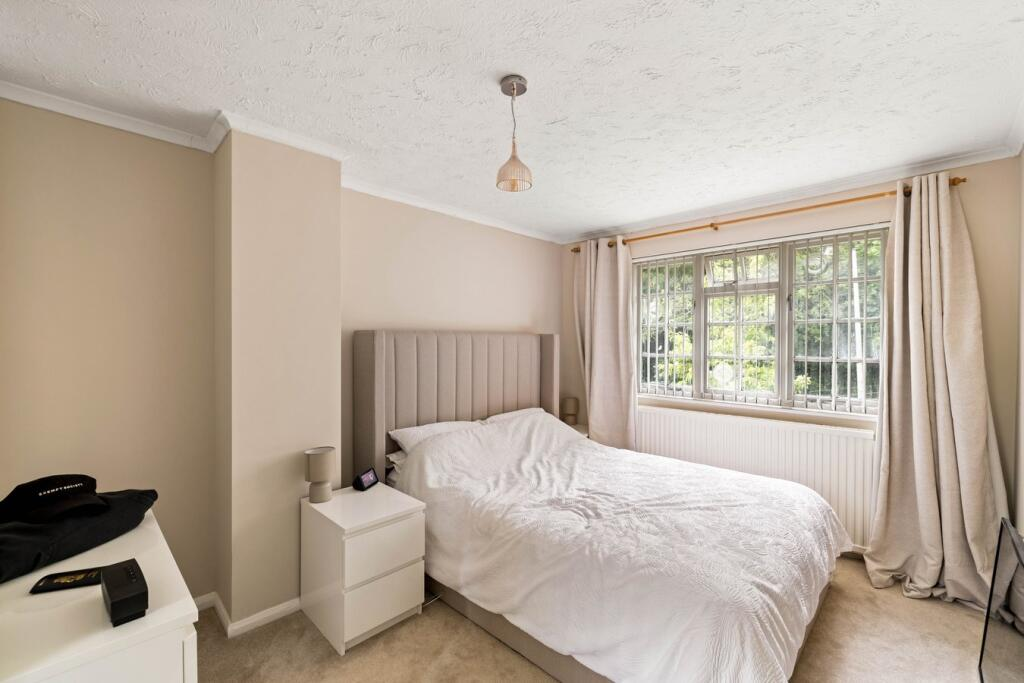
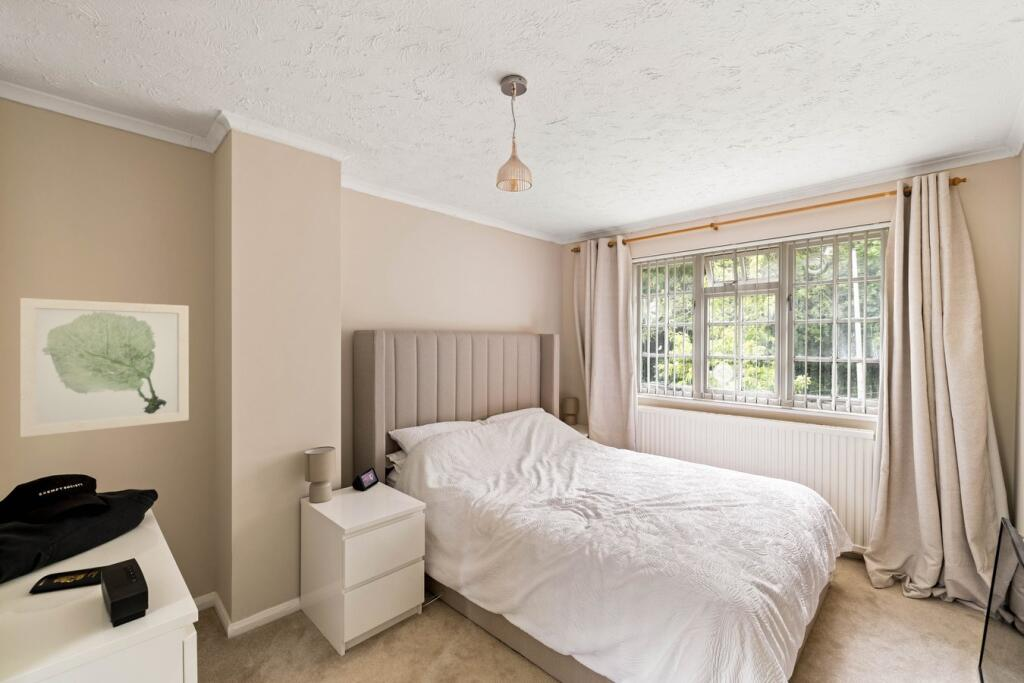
+ wall art (112, 364)
